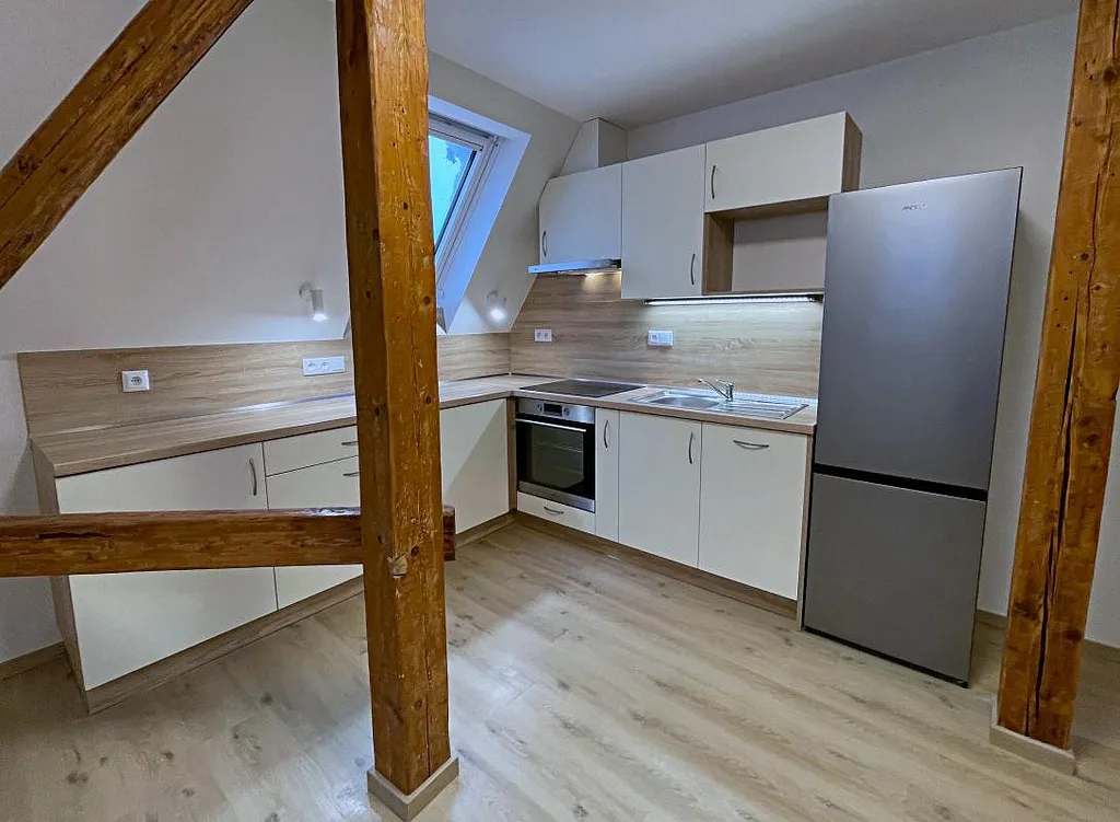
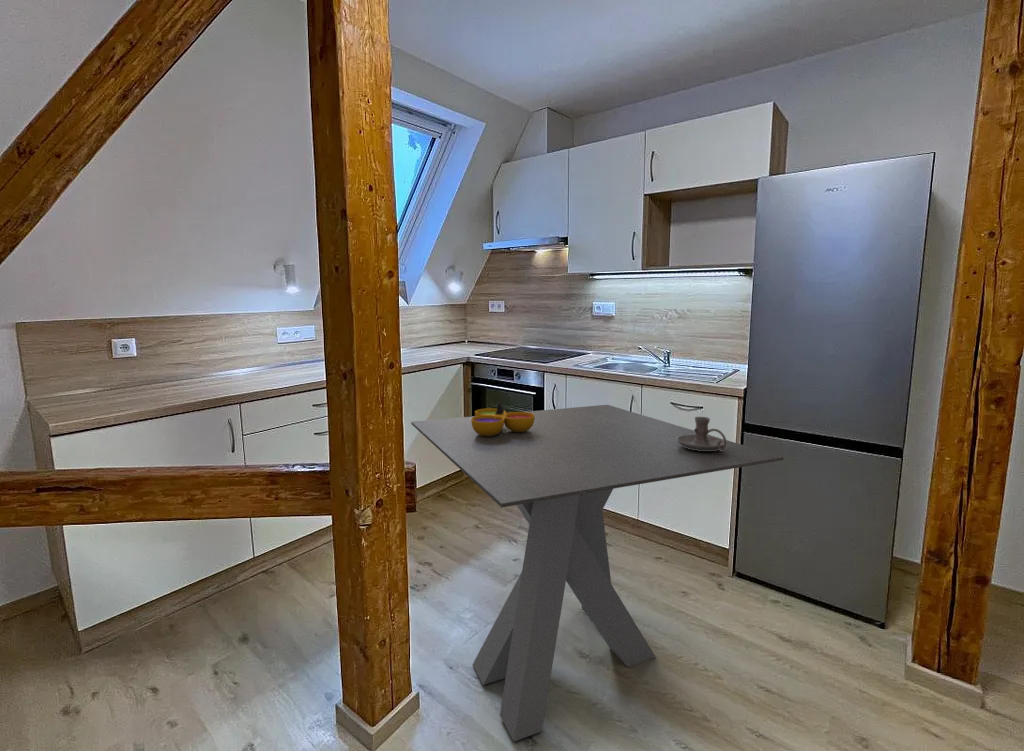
+ candle holder (705, 433)
+ dining table (570, 554)
+ decorative bowl (503, 416)
